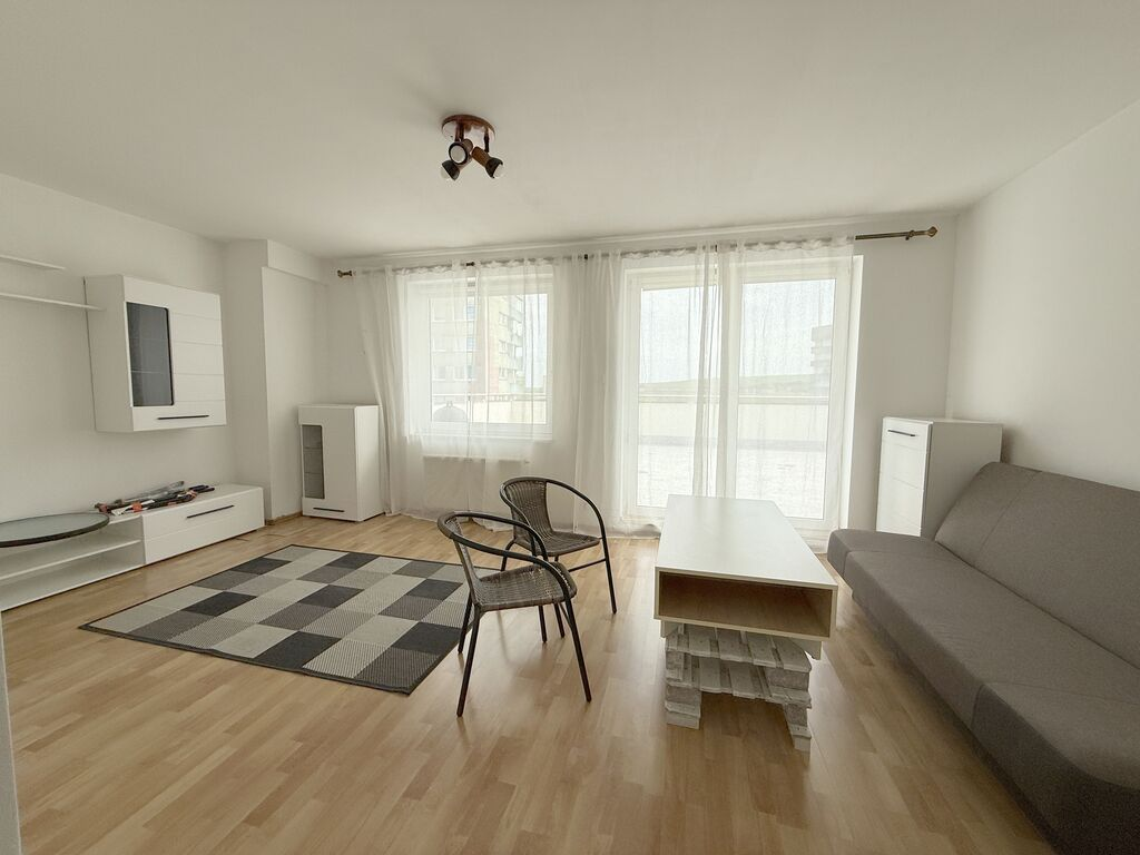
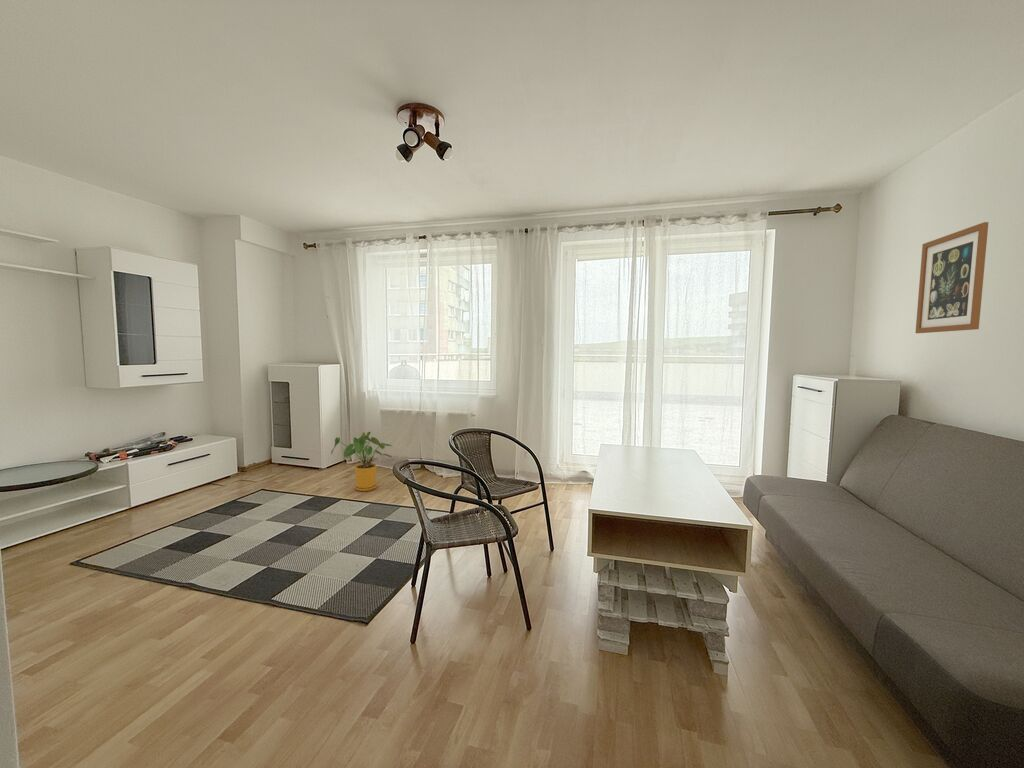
+ house plant (366, 461)
+ wall art (948, 283)
